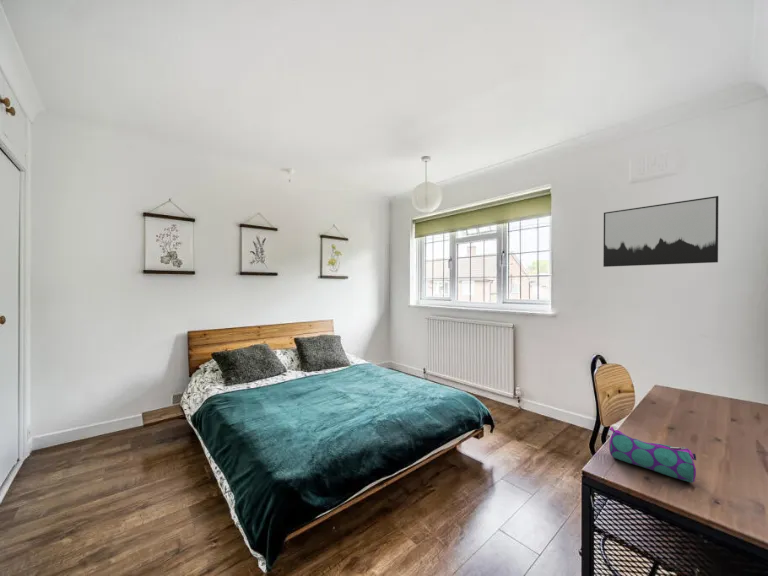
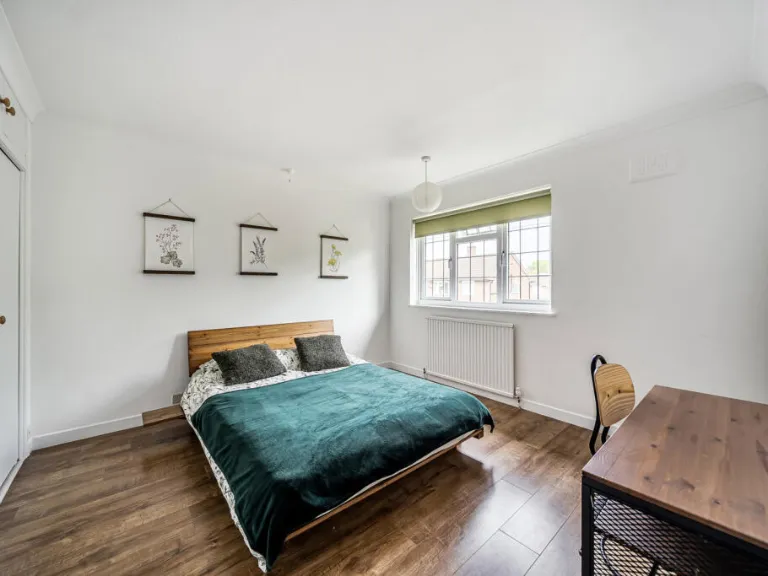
- pencil case (649, 452)
- wall art (655, 235)
